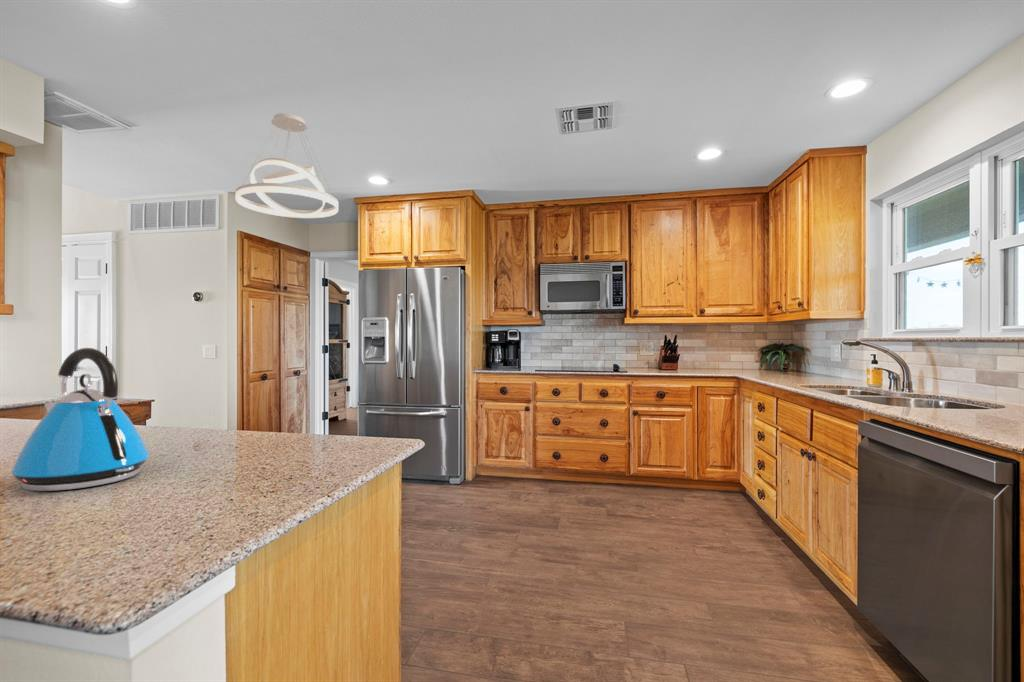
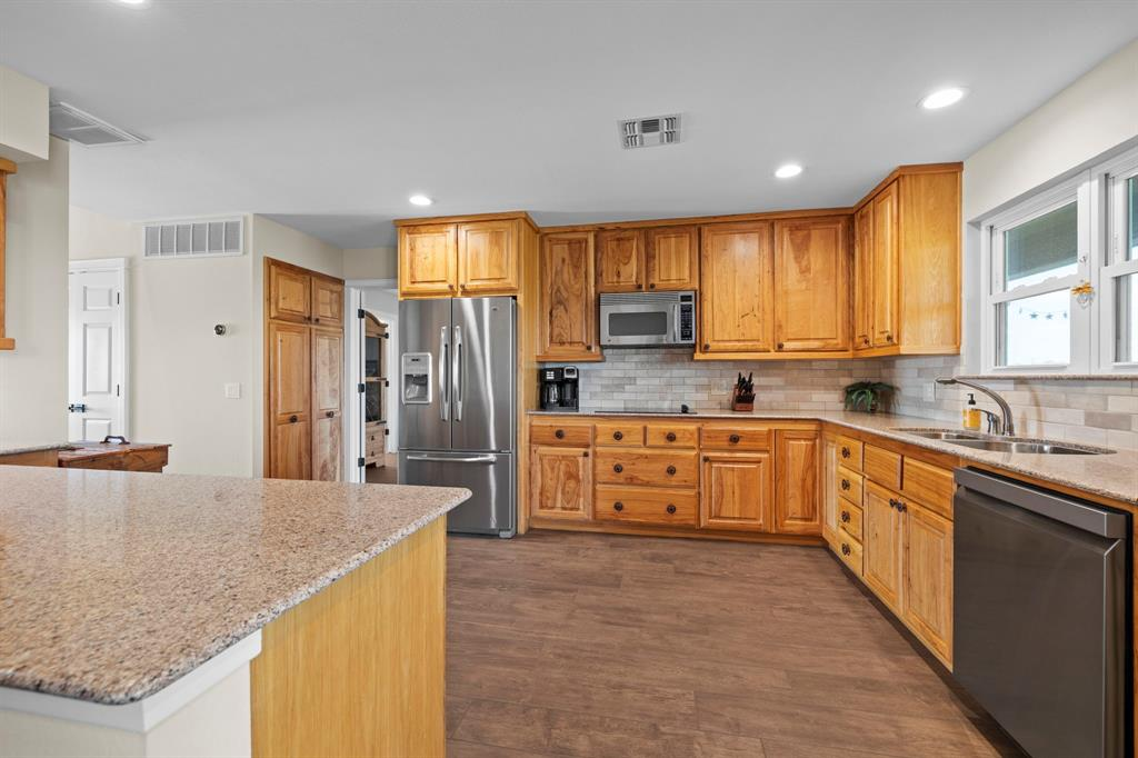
- pendant light (289, 165)
- kettle (87, 412)
